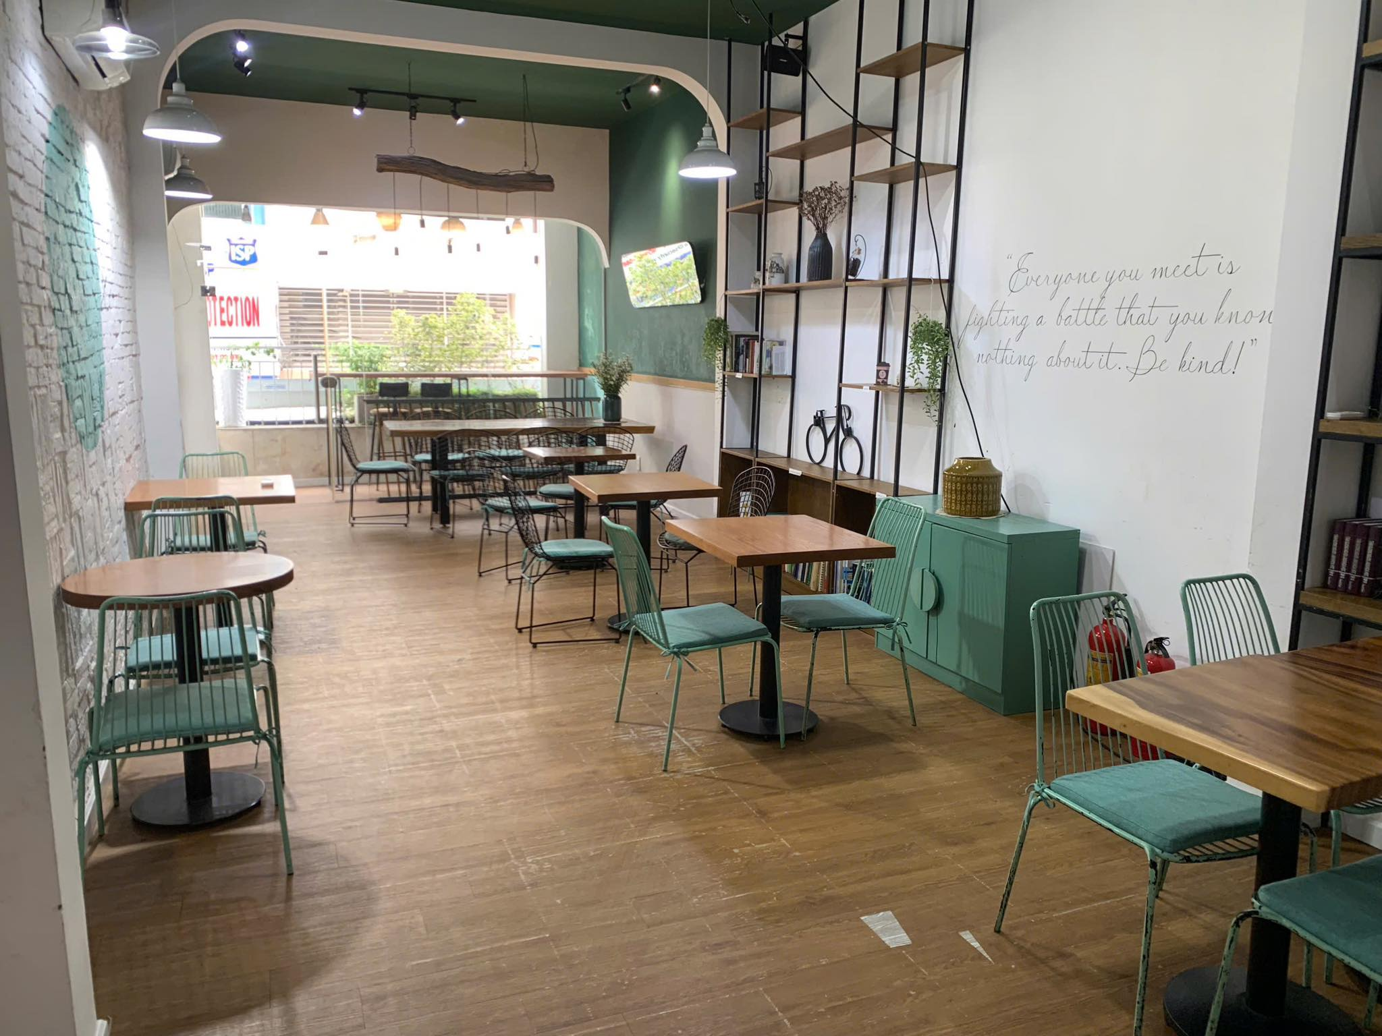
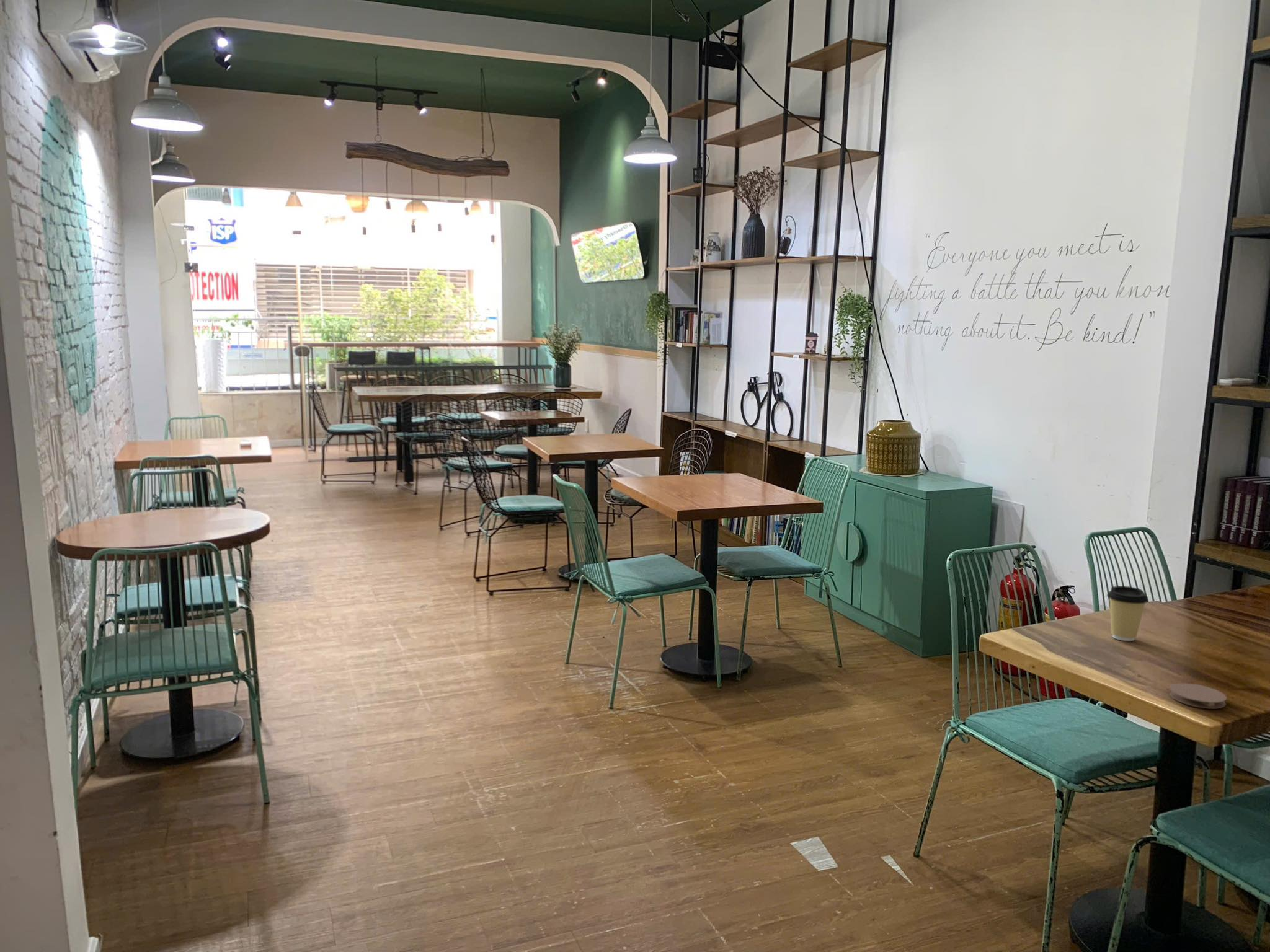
+ coffee cup (1126, 614)
+ coaster (1197, 695)
